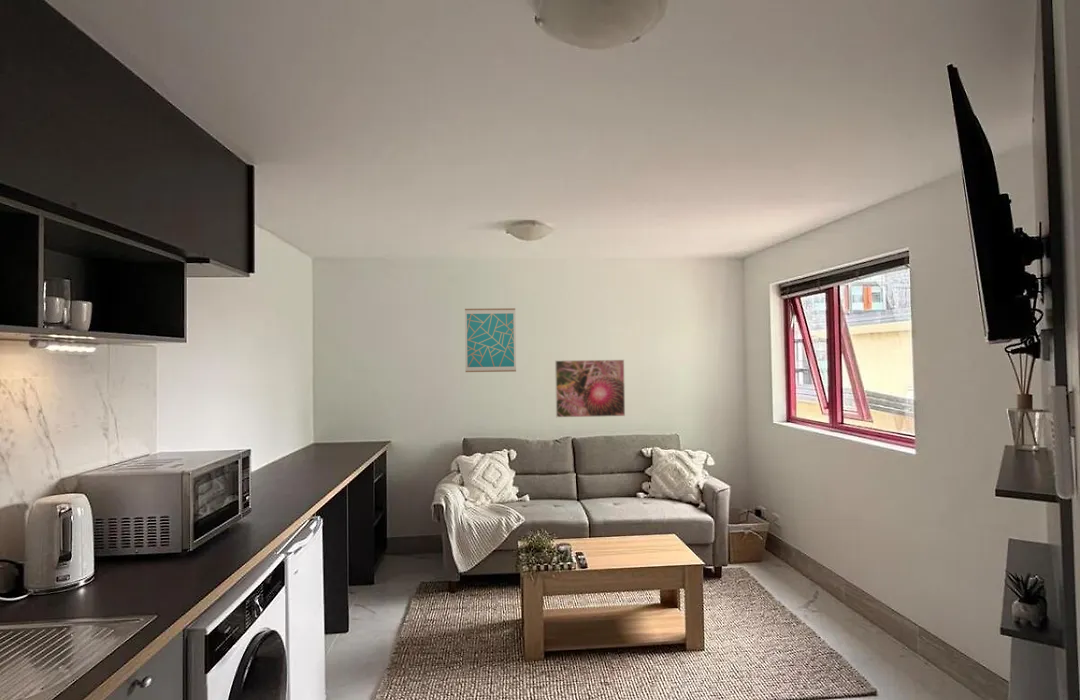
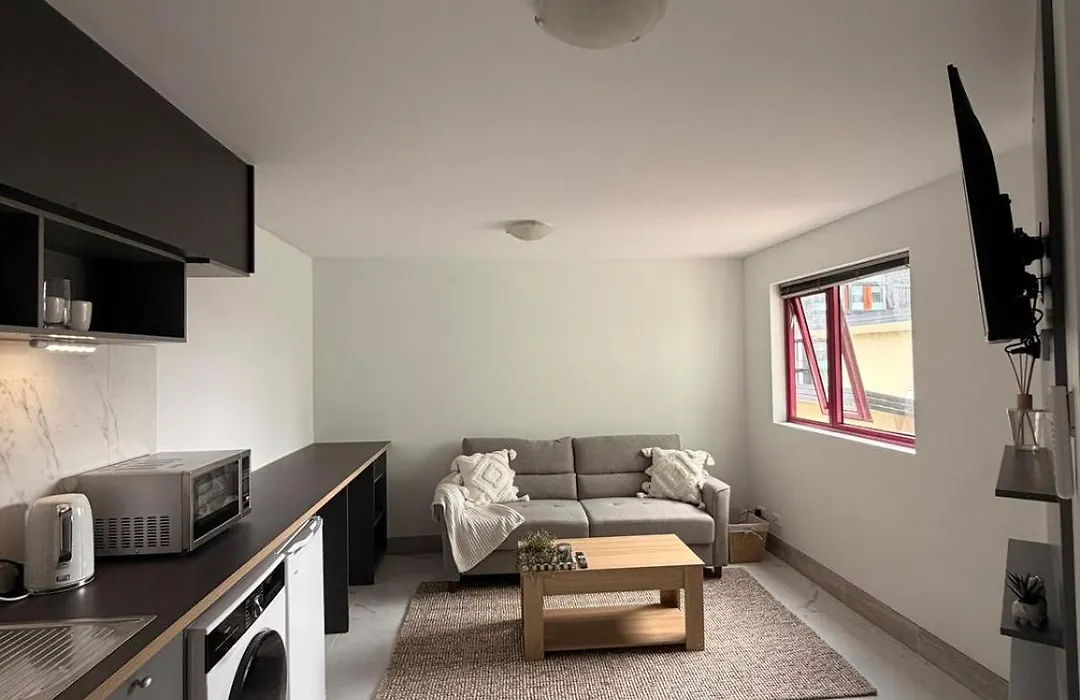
- wall art (490, 340)
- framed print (590, 388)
